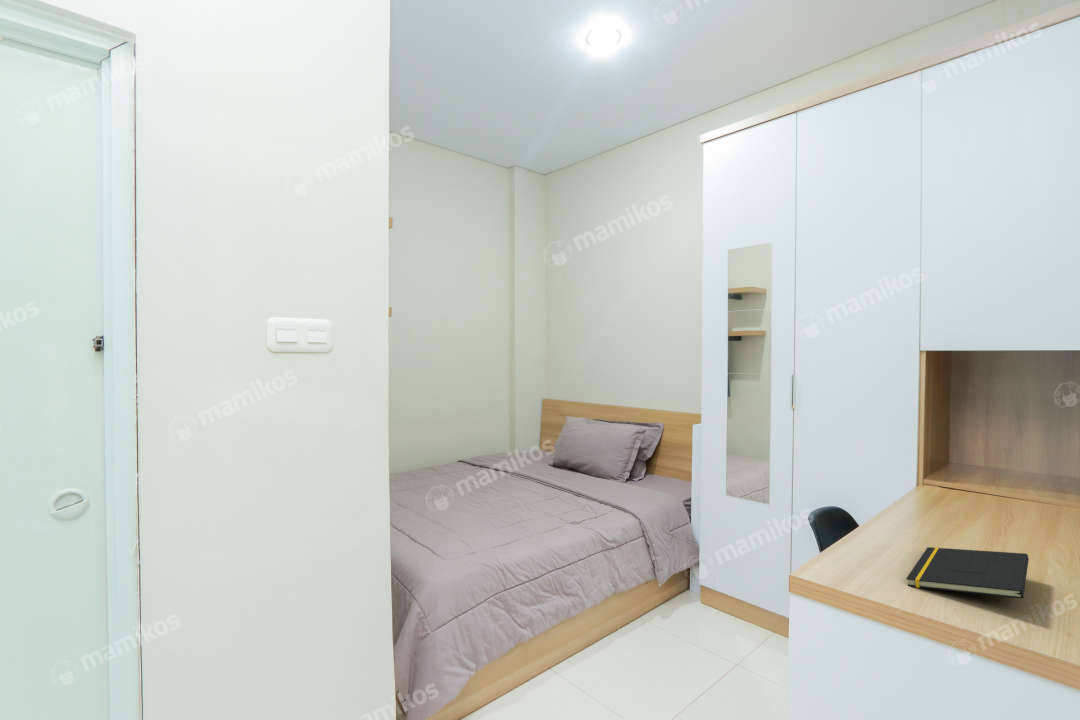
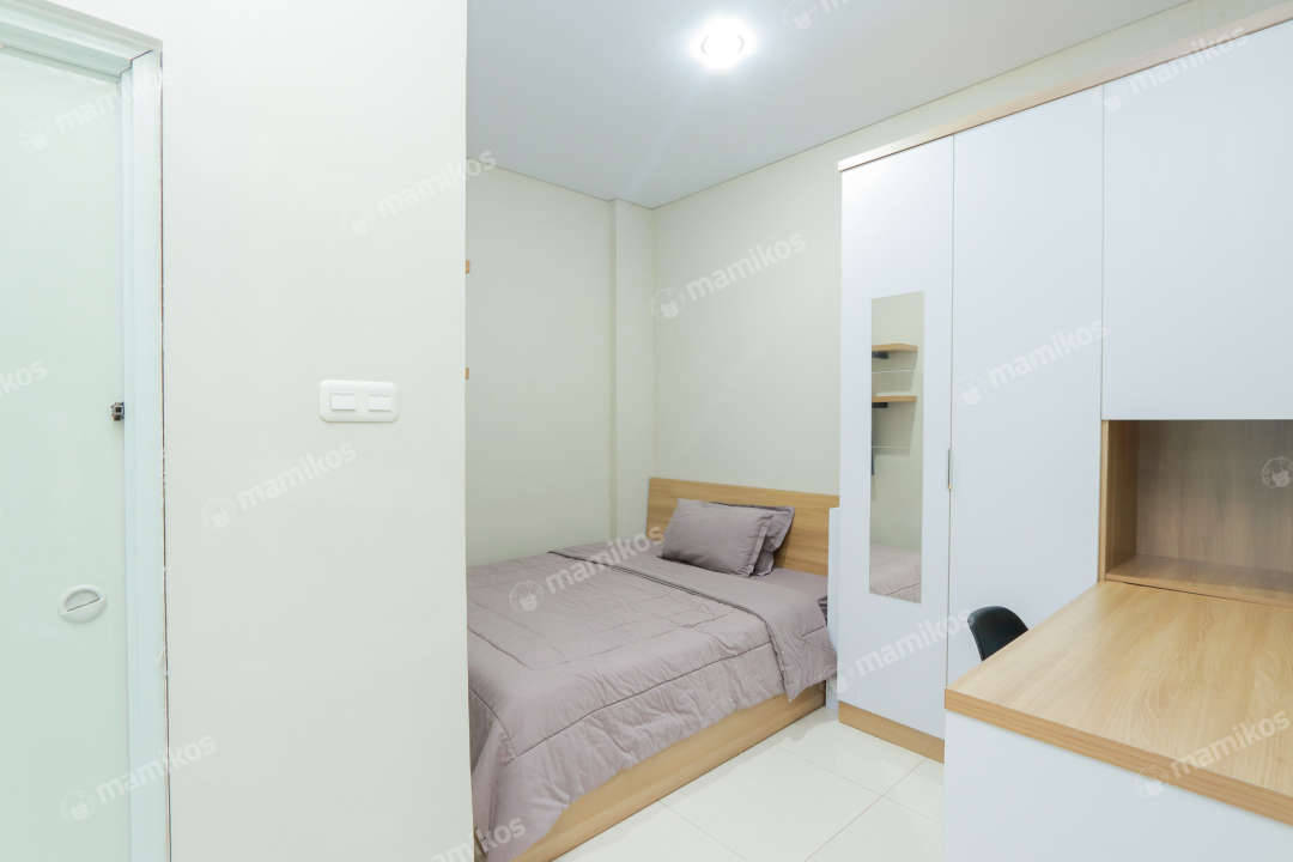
- notepad (968, 569)
